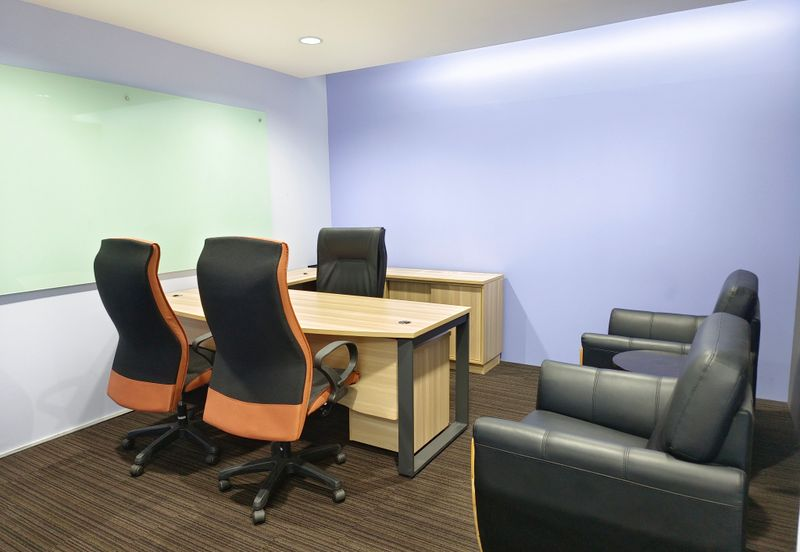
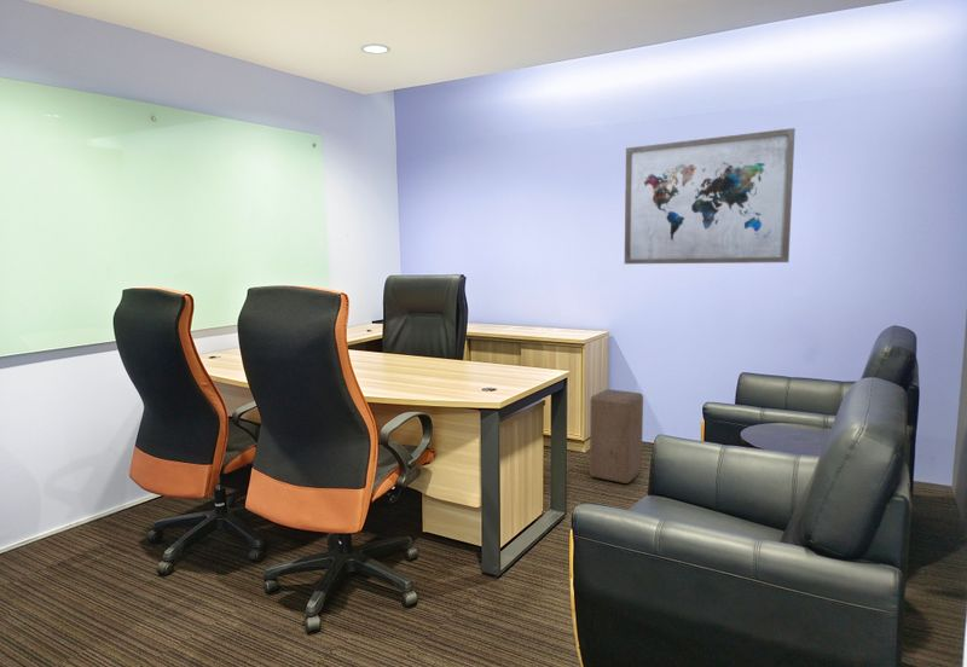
+ stool (615, 434)
+ wall art (702, 202)
